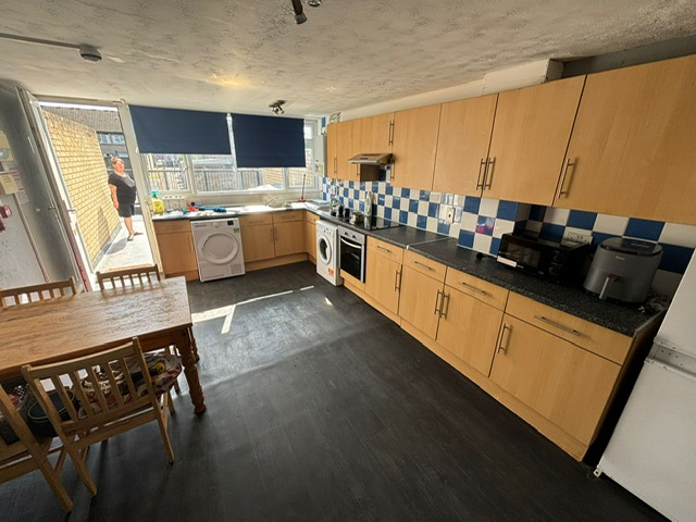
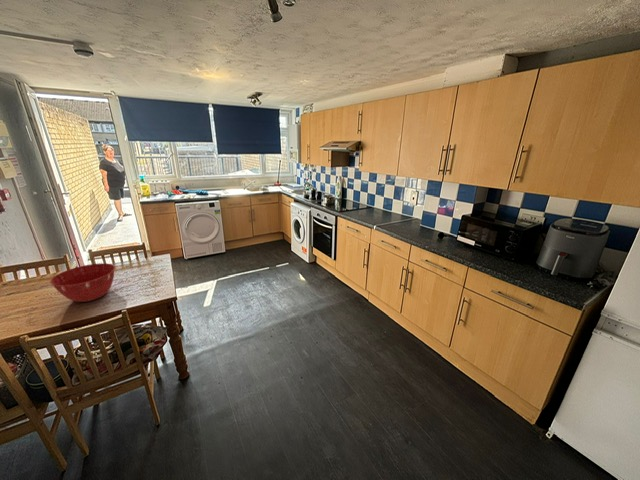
+ mixing bowl (87, 284)
